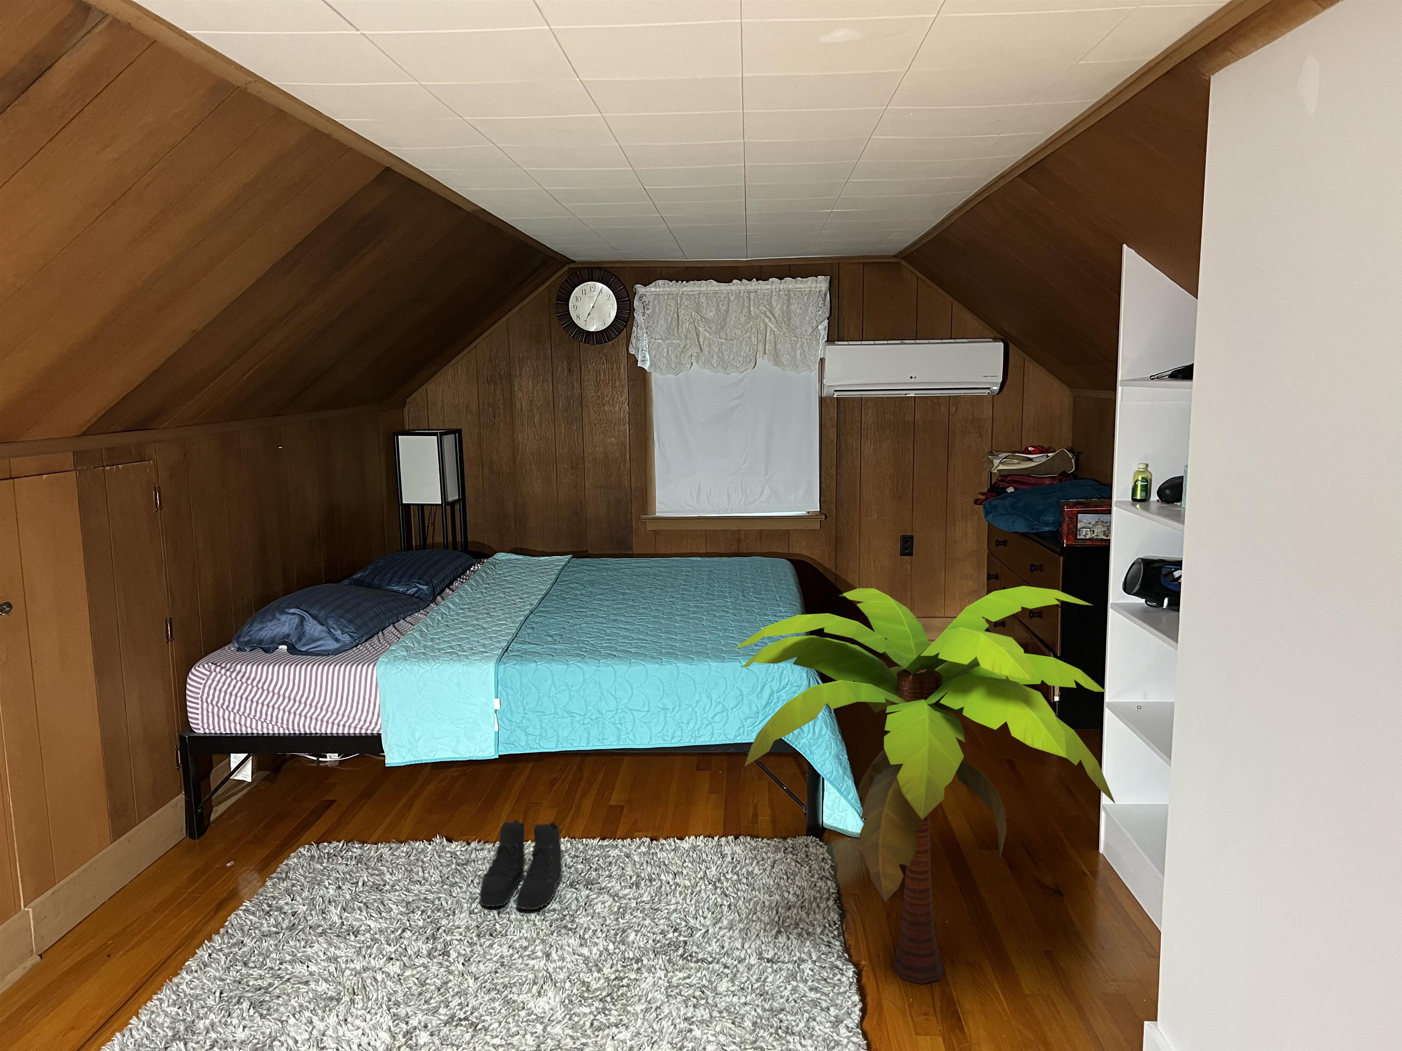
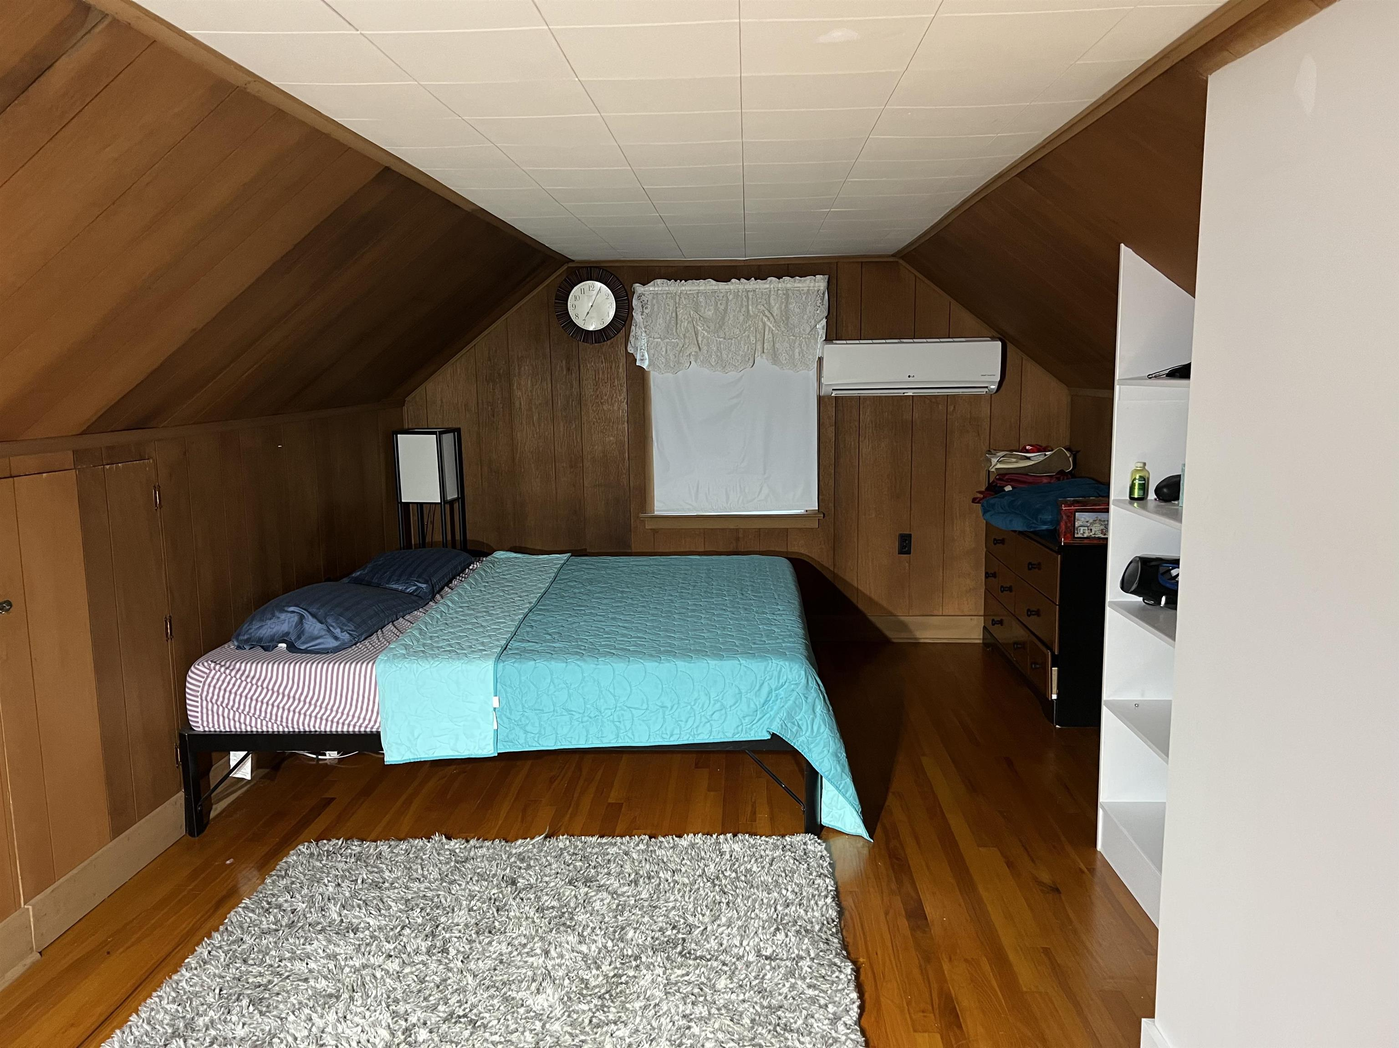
- decorative plant (920, 788)
- boots (522, 859)
